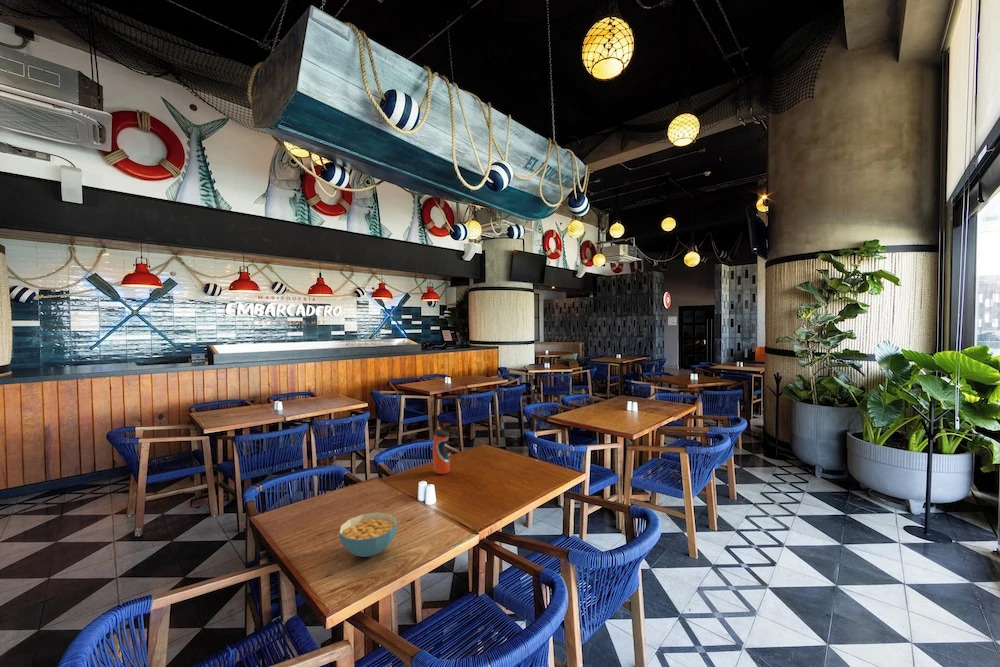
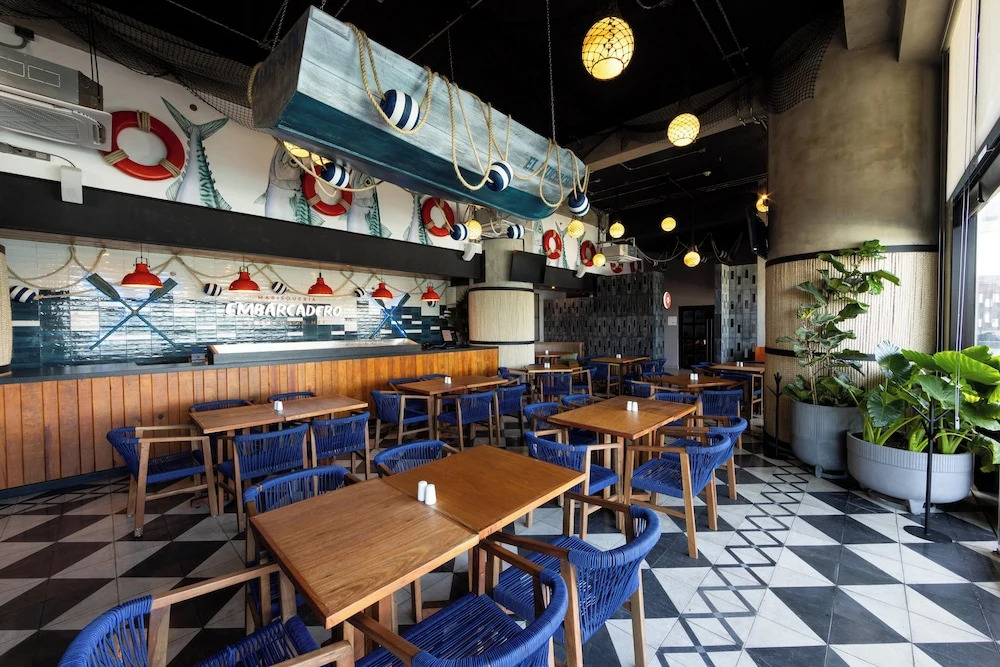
- cereal bowl (369, 538)
- water bottle (441, 449)
